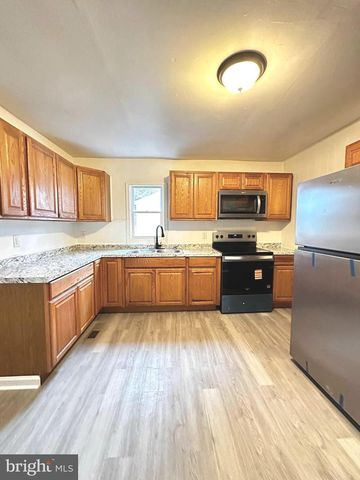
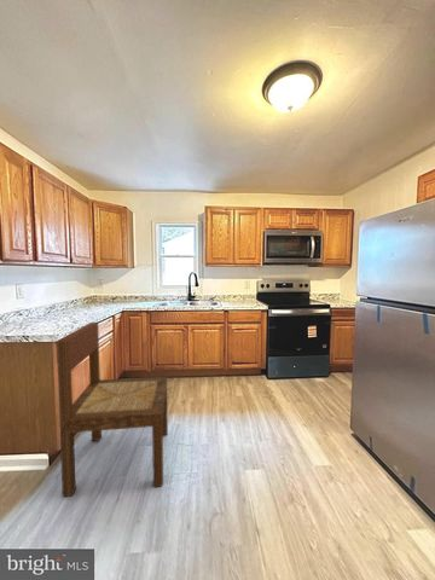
+ dining chair (122, 394)
